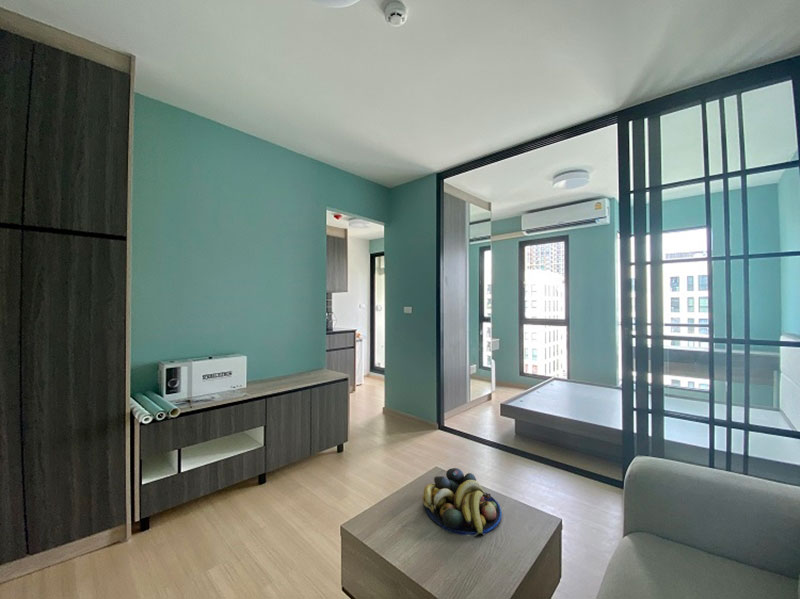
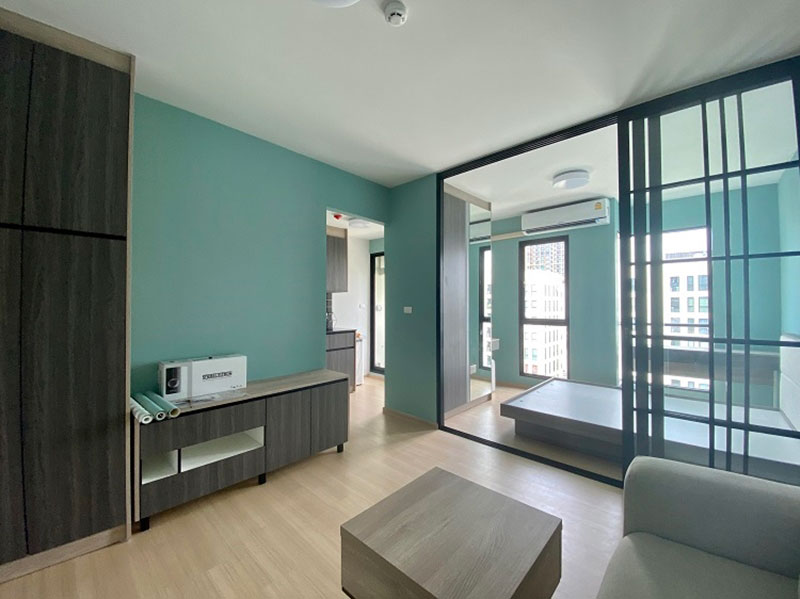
- fruit bowl (462, 493)
